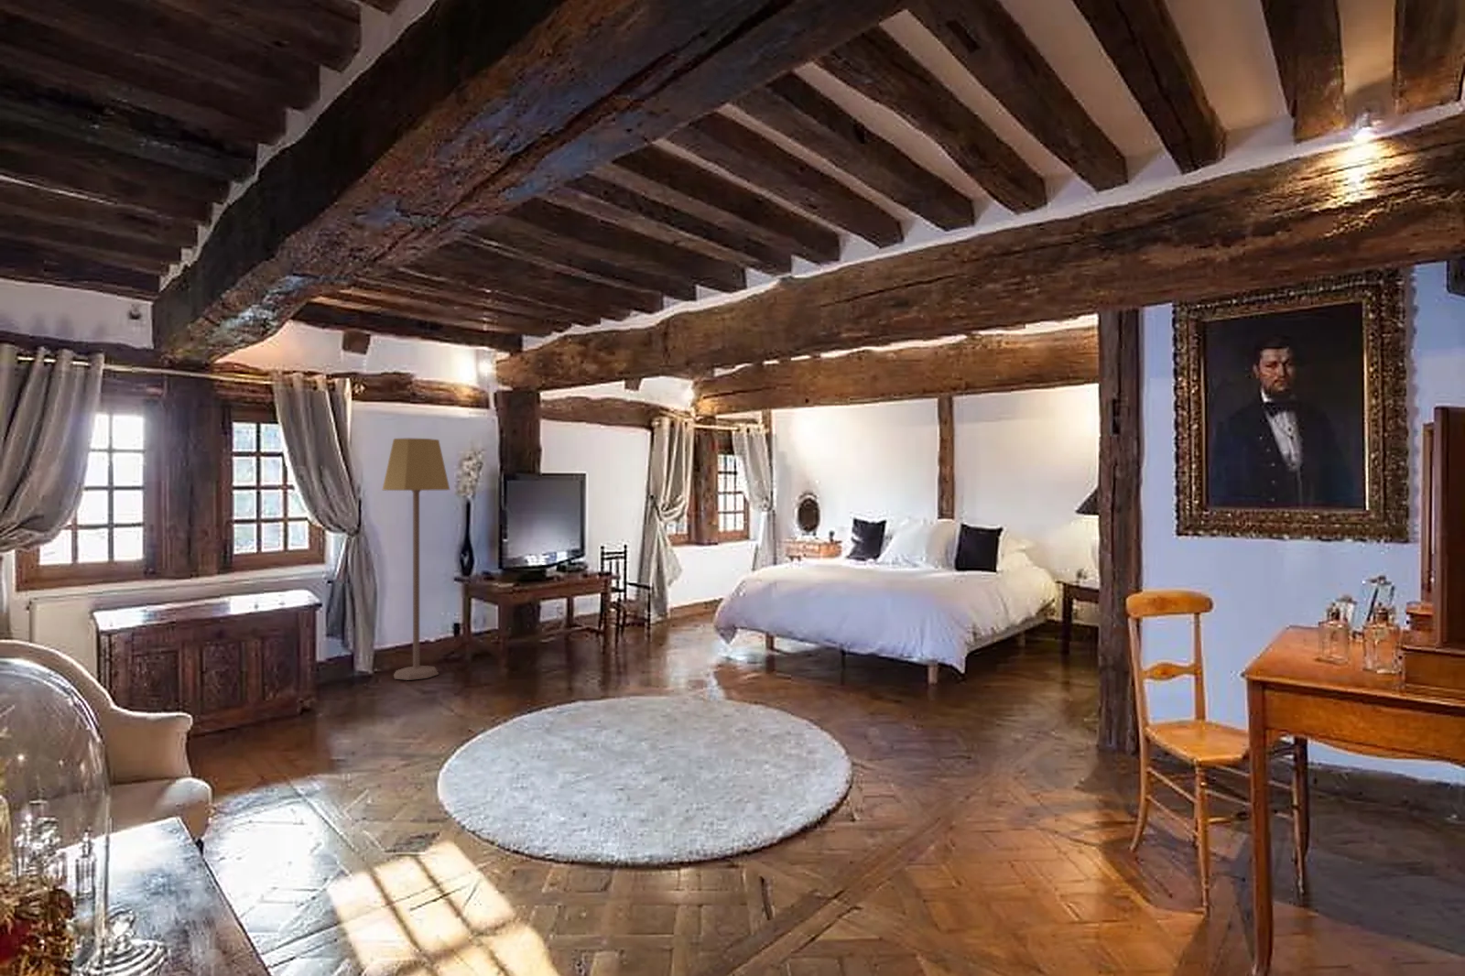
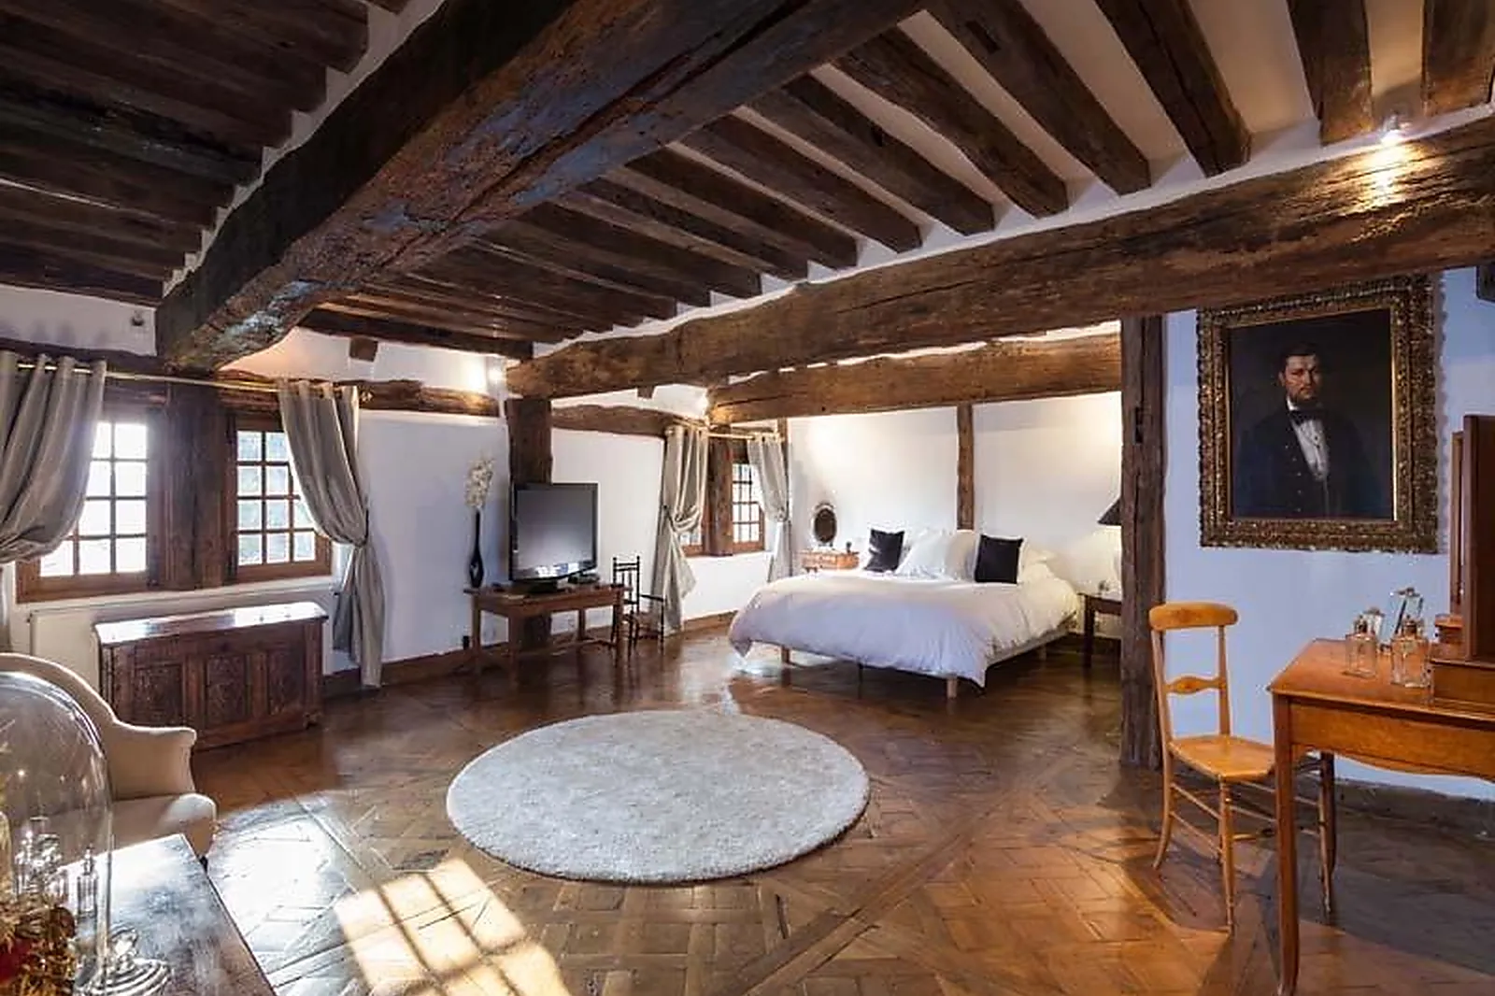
- lamp (416, 557)
